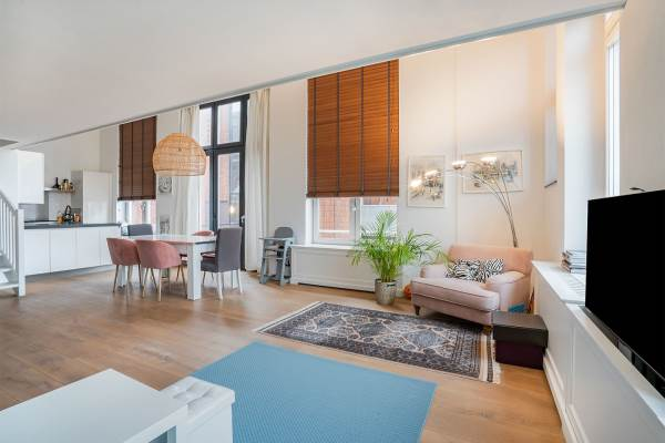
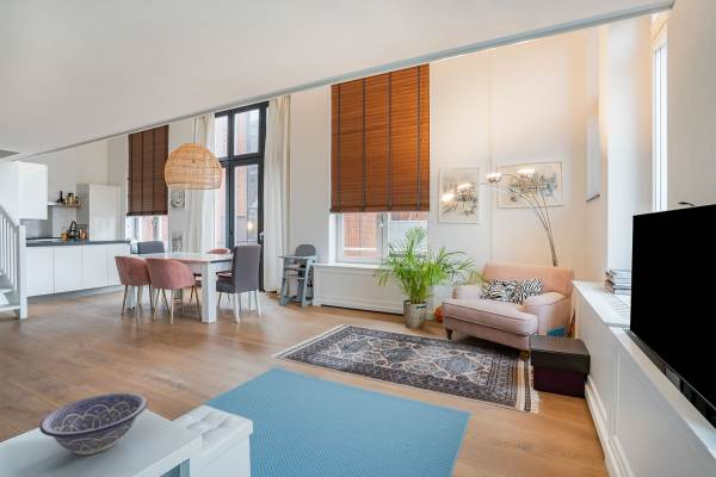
+ decorative bowl (97, 427)
